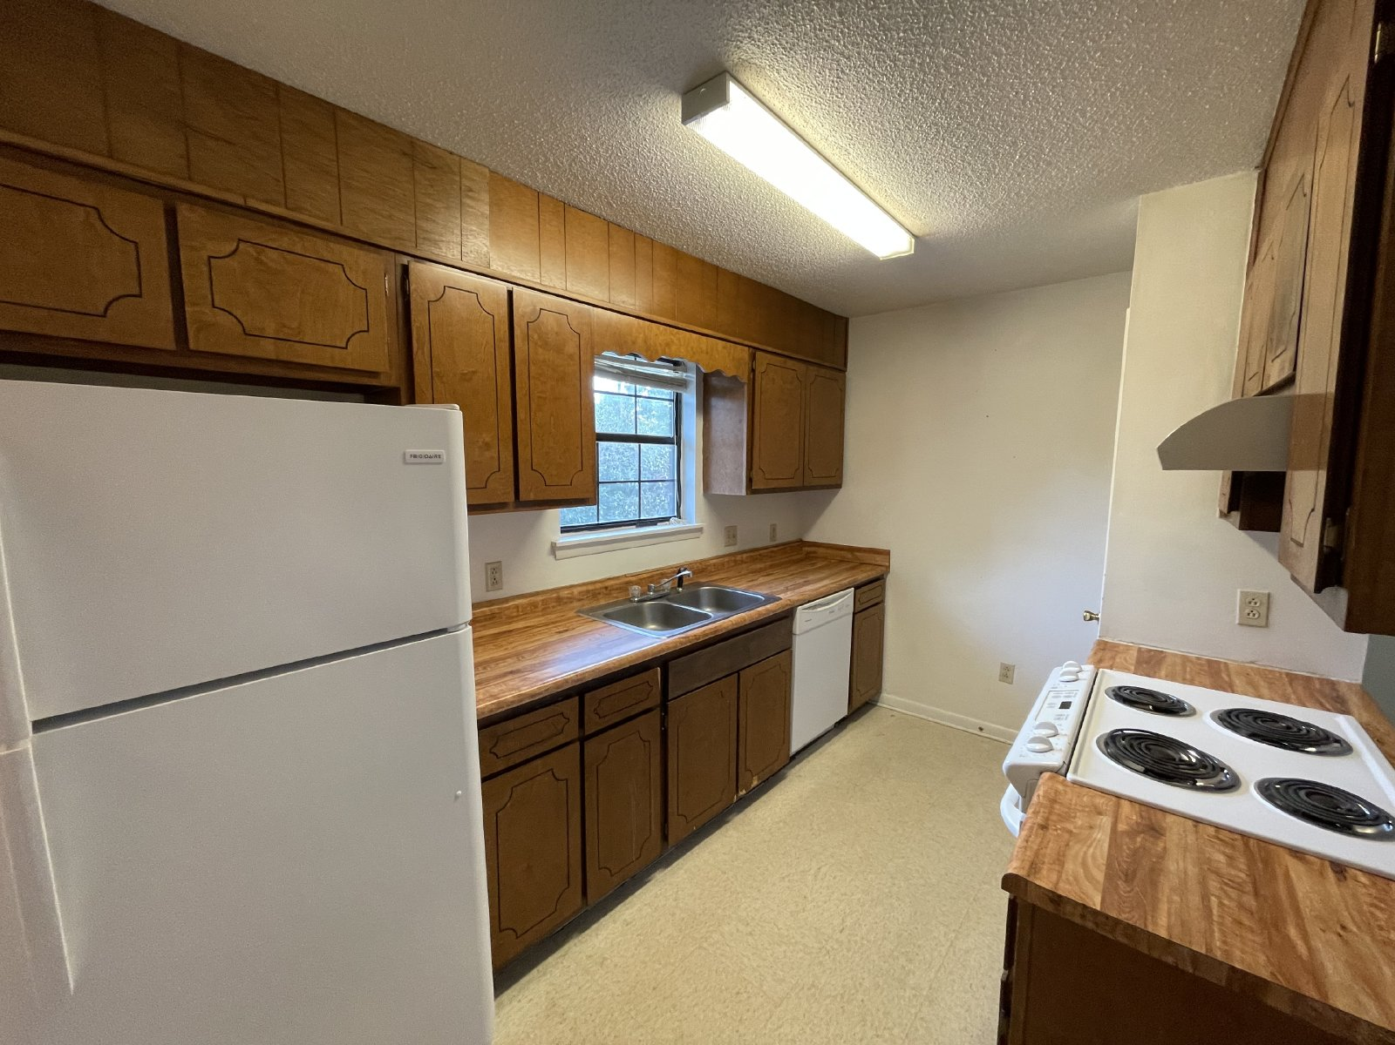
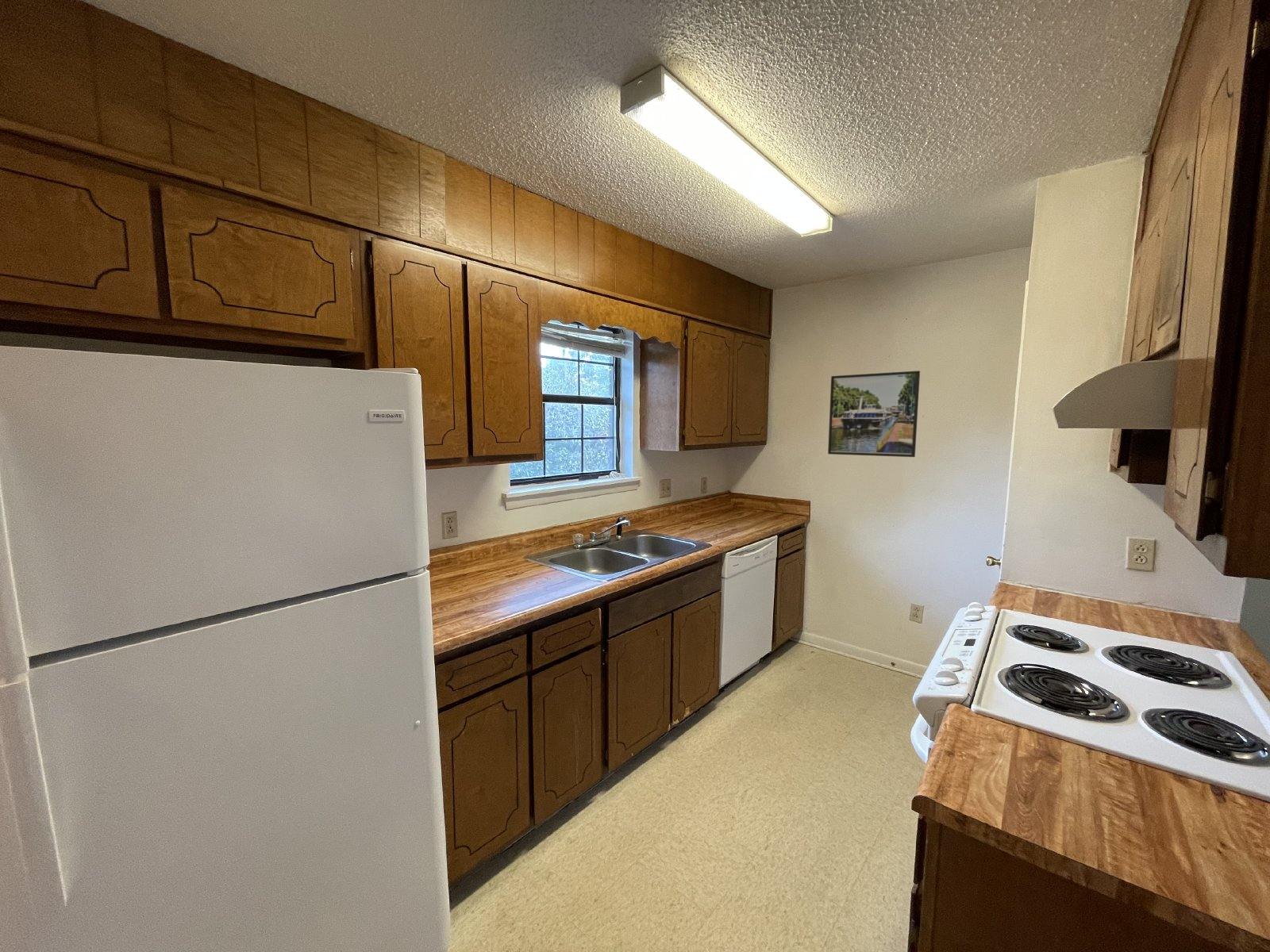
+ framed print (871, 414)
